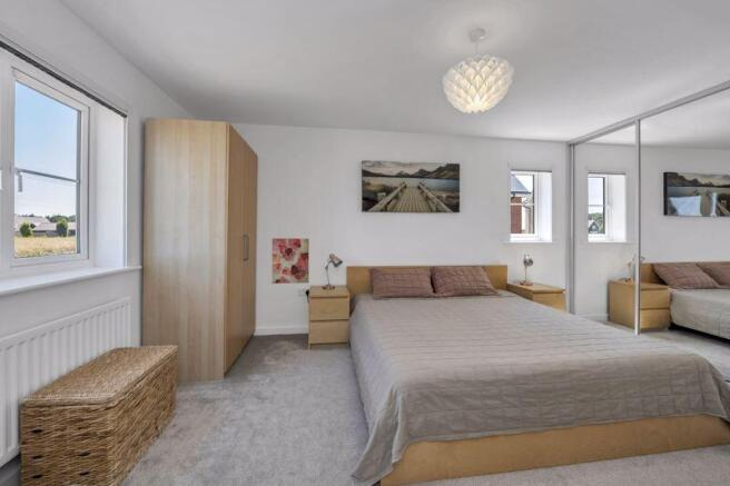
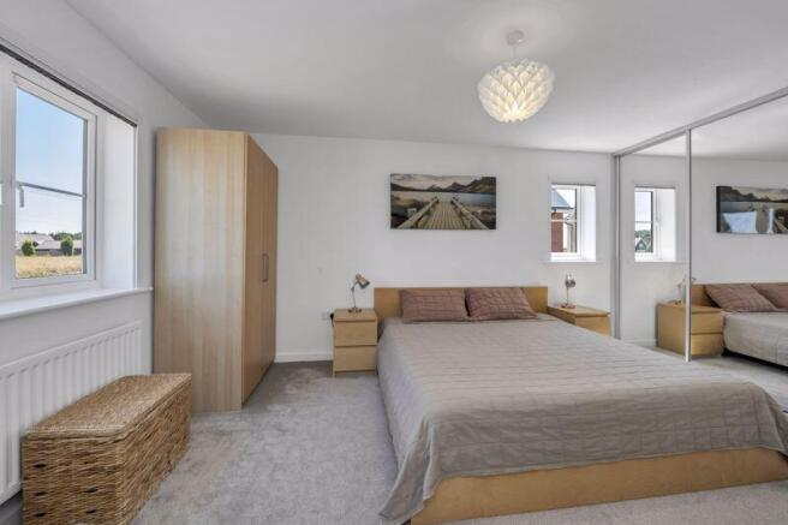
- wall art (290, 260)
